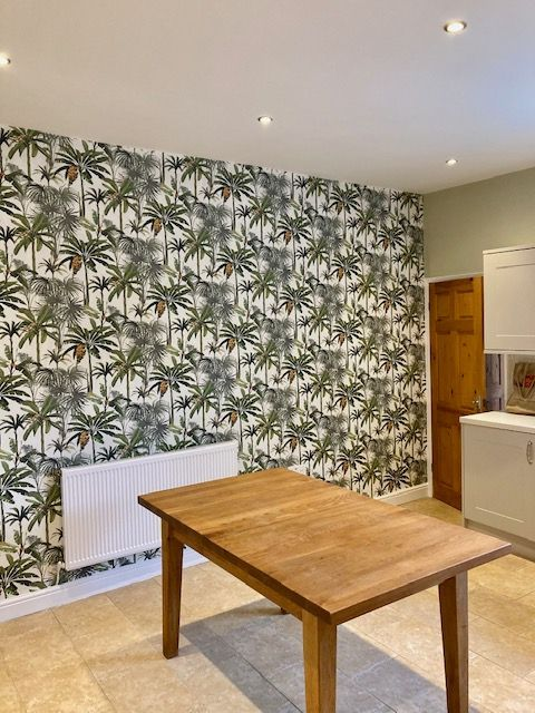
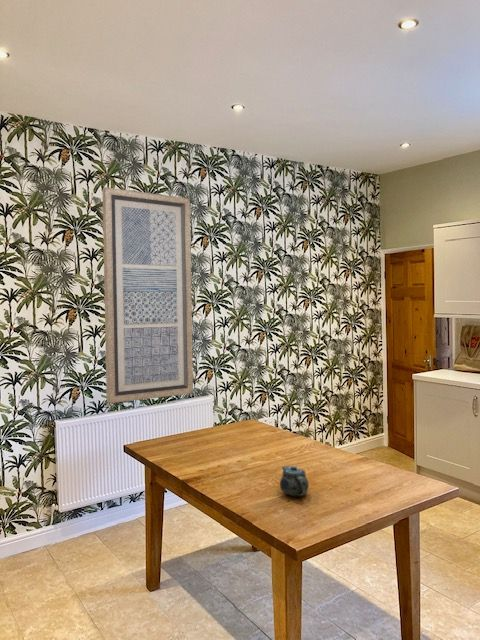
+ wall art (149, 296)
+ chinaware (294, 480)
